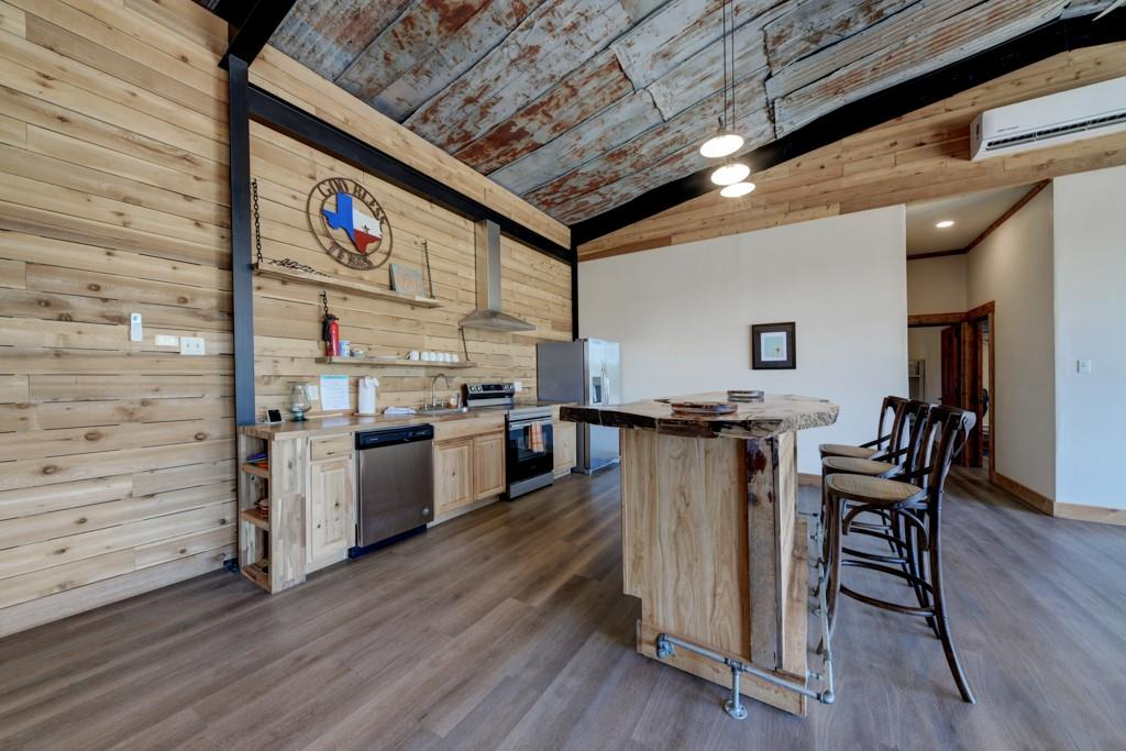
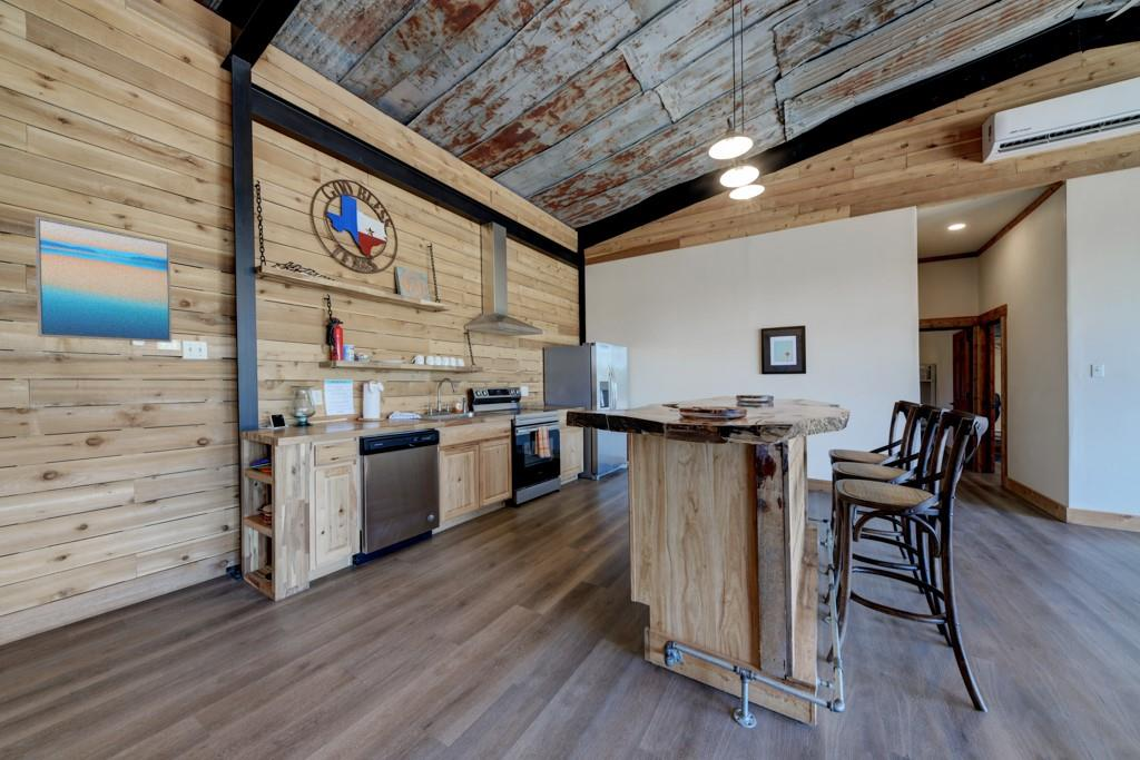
+ wall art (109, 285)
